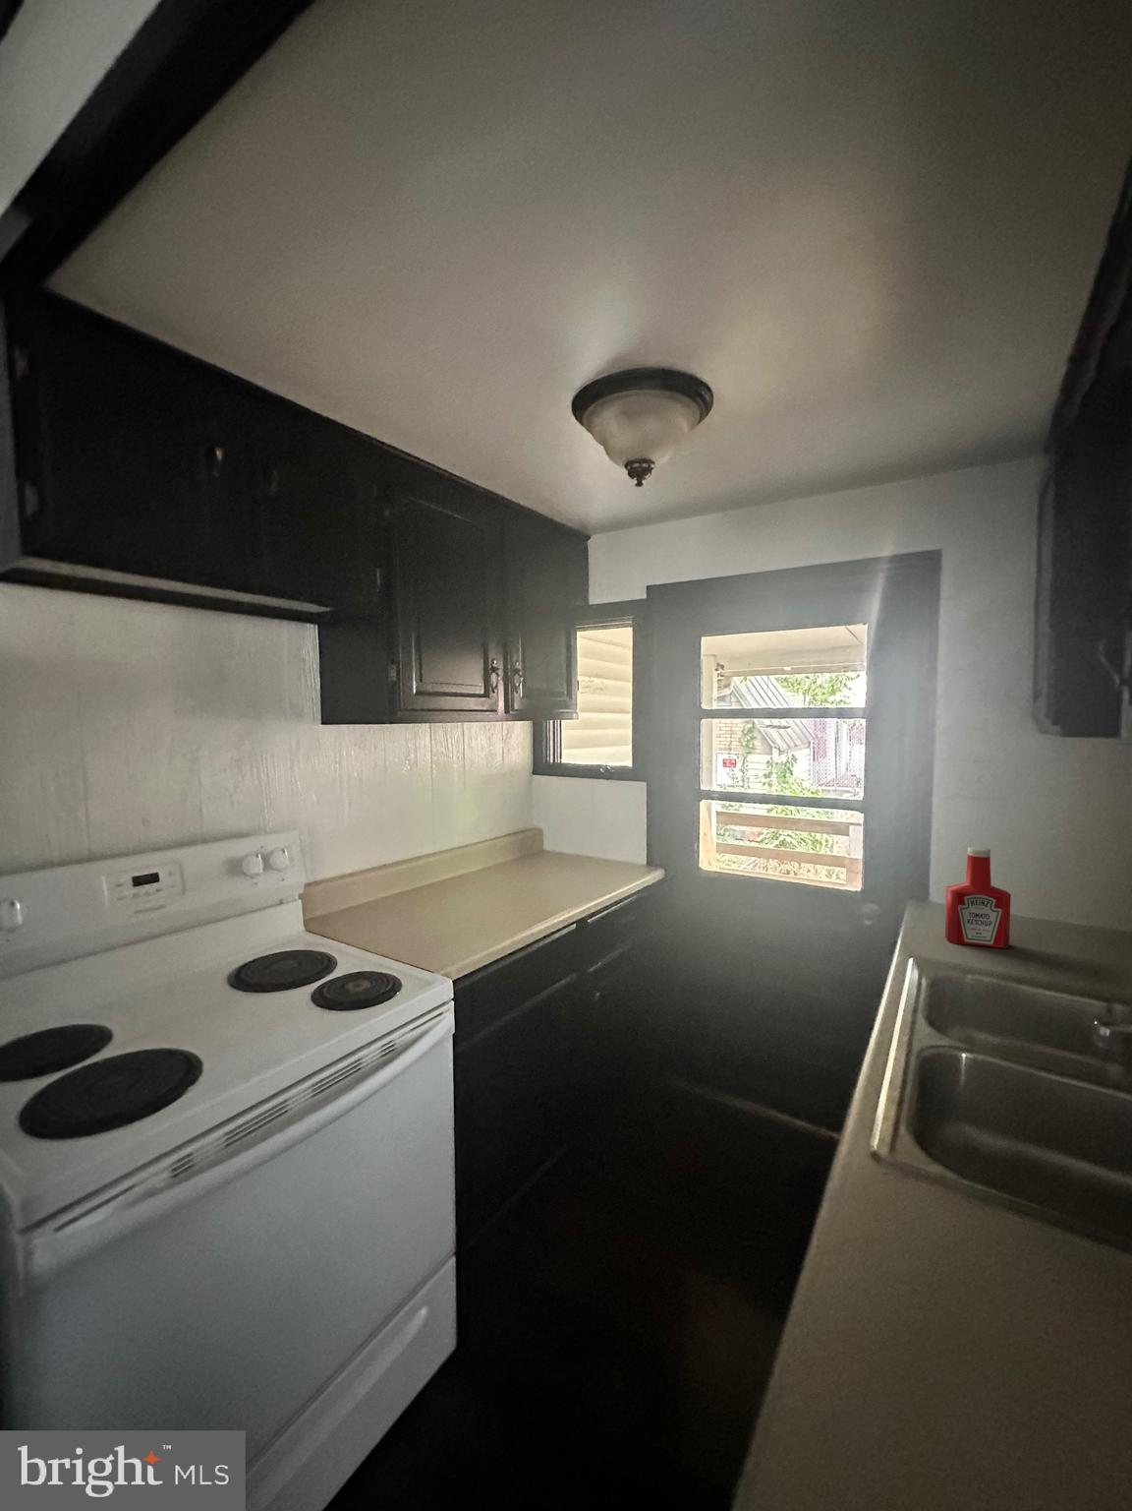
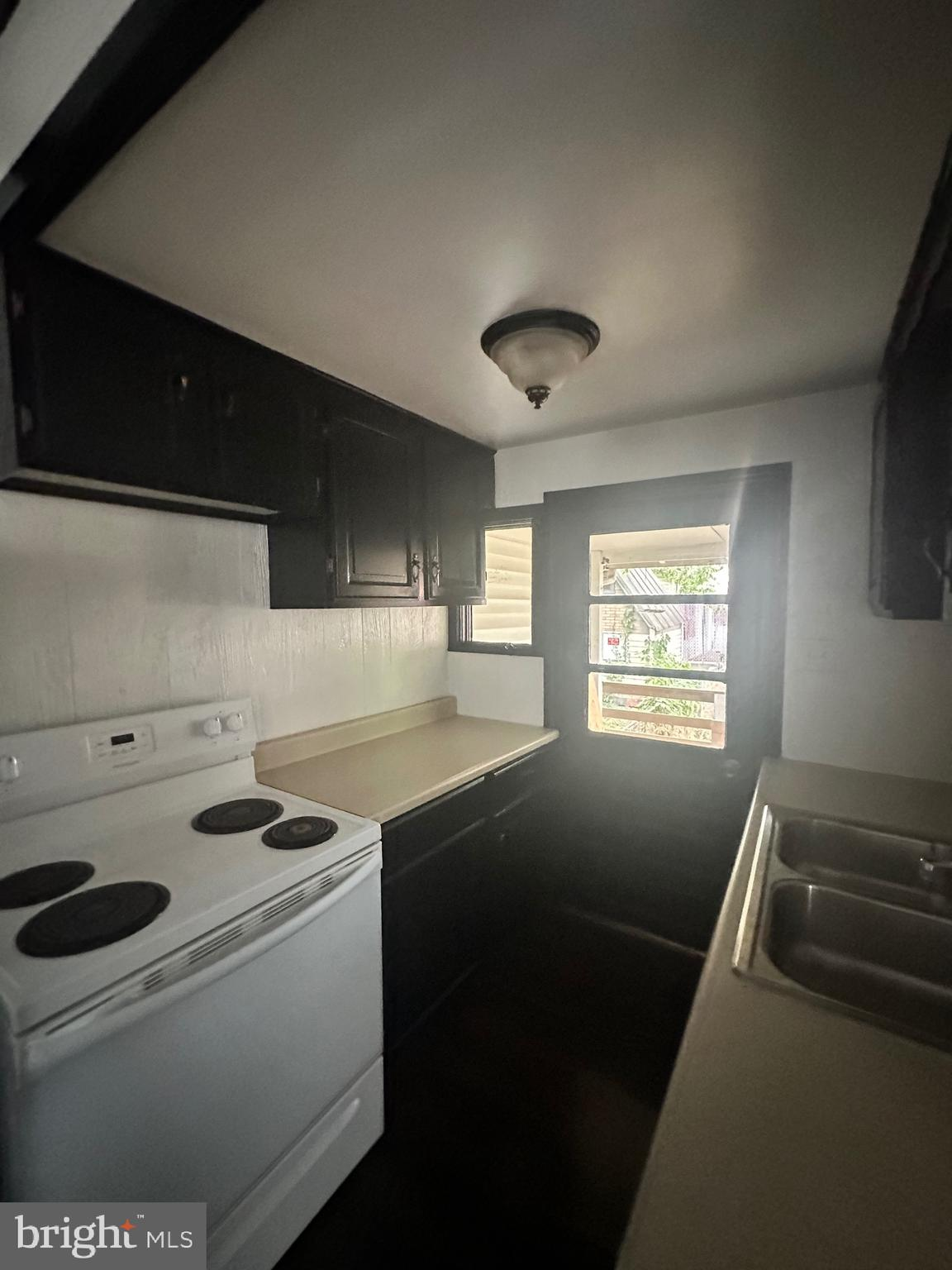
- soap bottle (976, 895)
